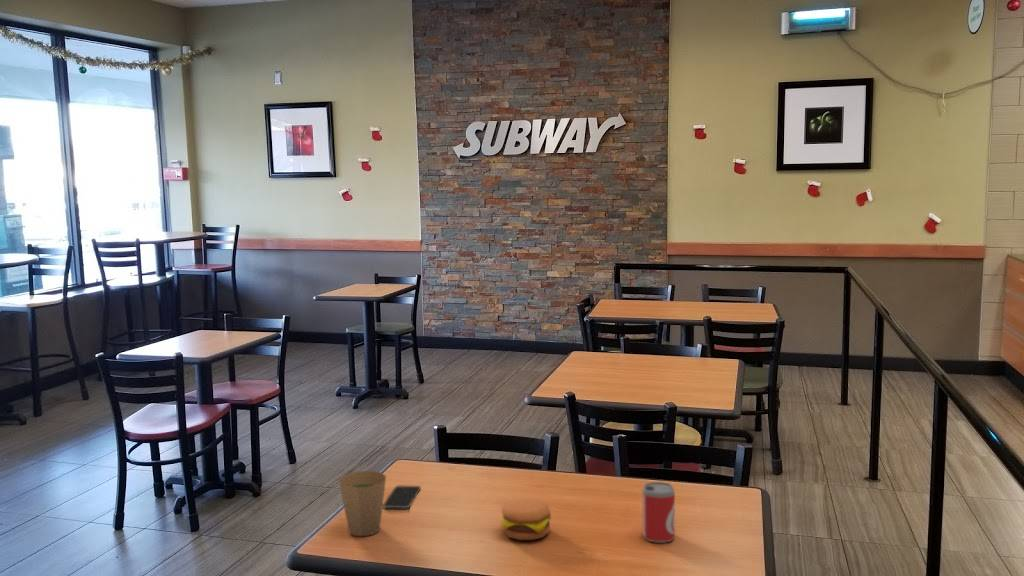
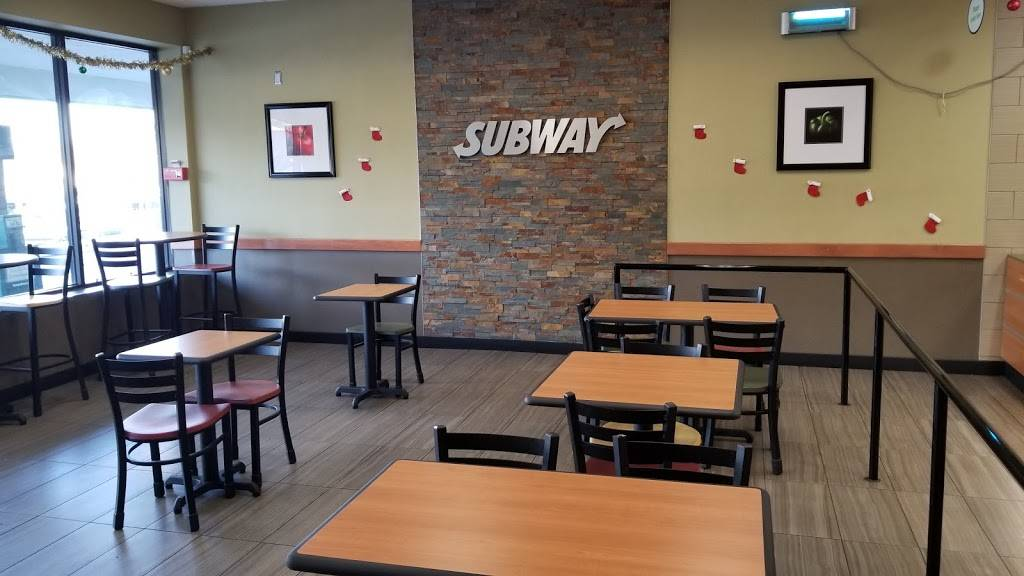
- beer can (658, 511)
- hamburger (526, 518)
- paper cup (363, 504)
- smartphone (402, 496)
